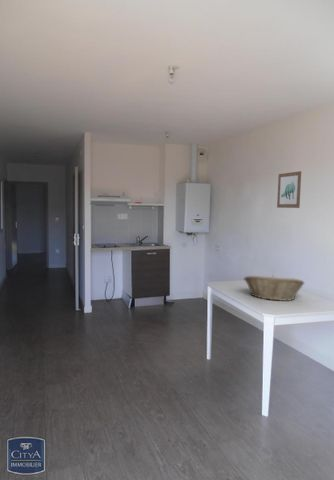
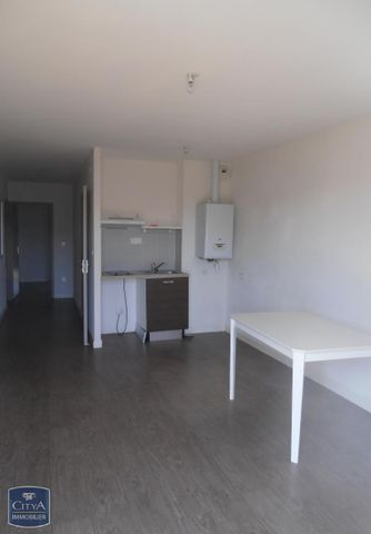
- wall art (288, 190)
- fruit basket (273, 285)
